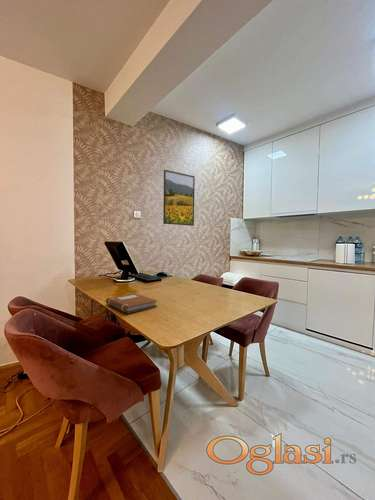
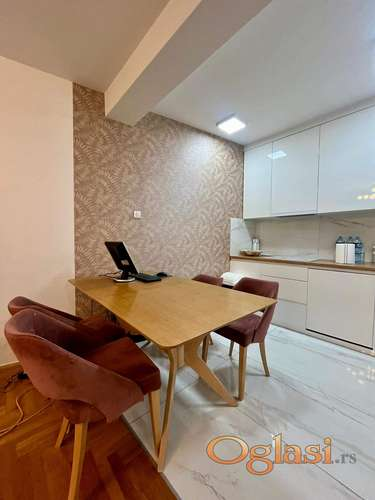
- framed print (179, 199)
- notebook (130, 302)
